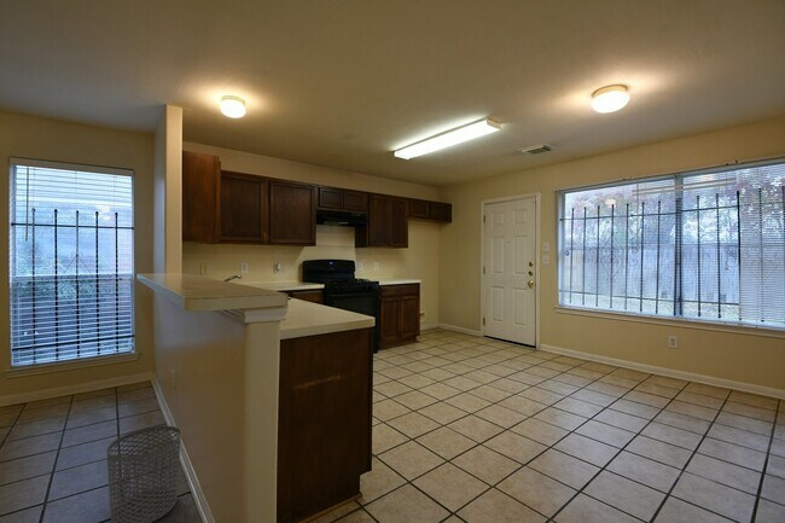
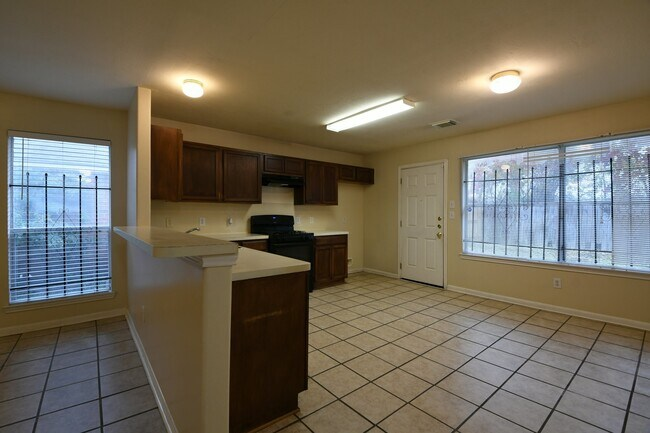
- waste bin (145, 475)
